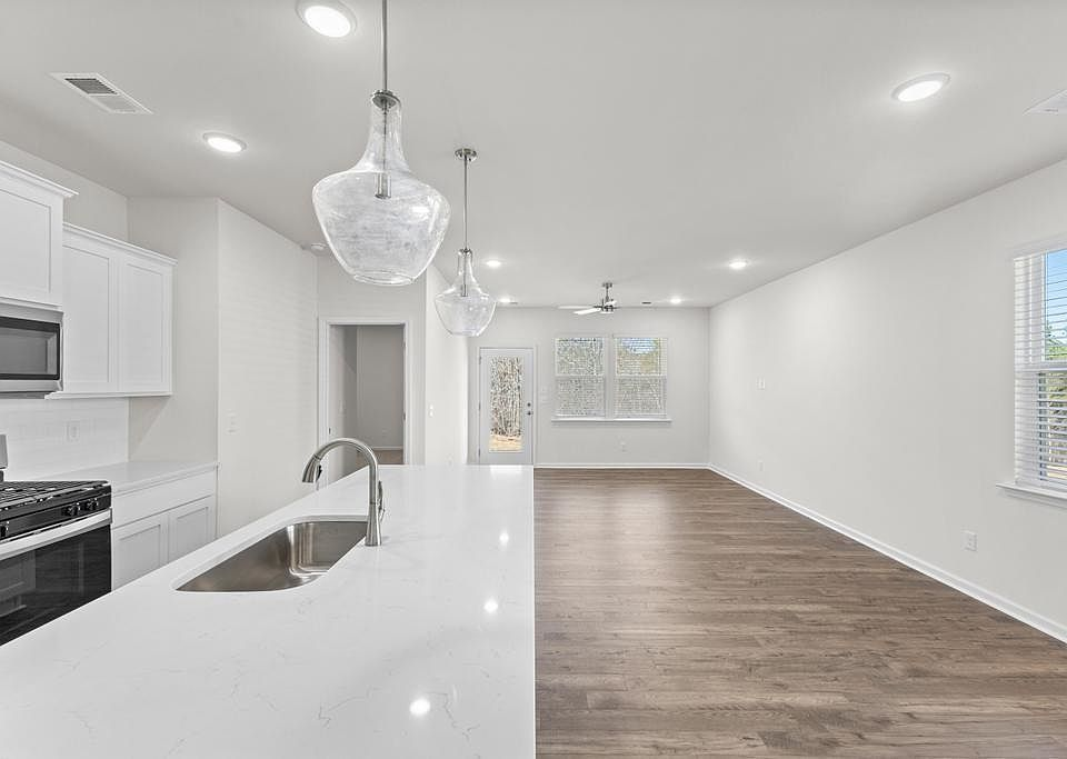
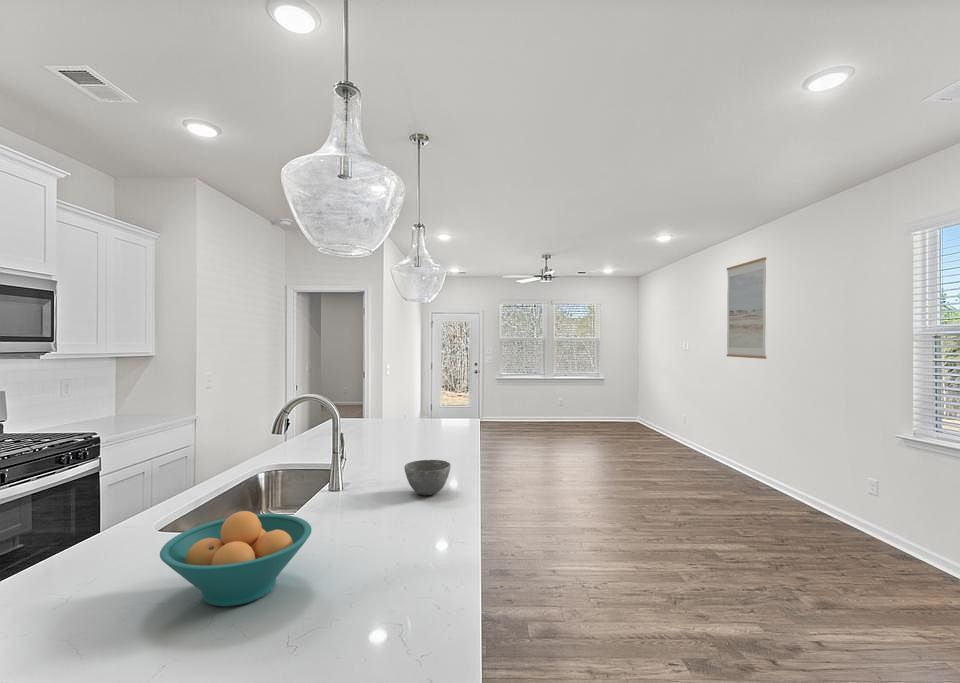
+ bowl (427, 478)
+ fruit bowl (240, 551)
+ wall art (745, 310)
